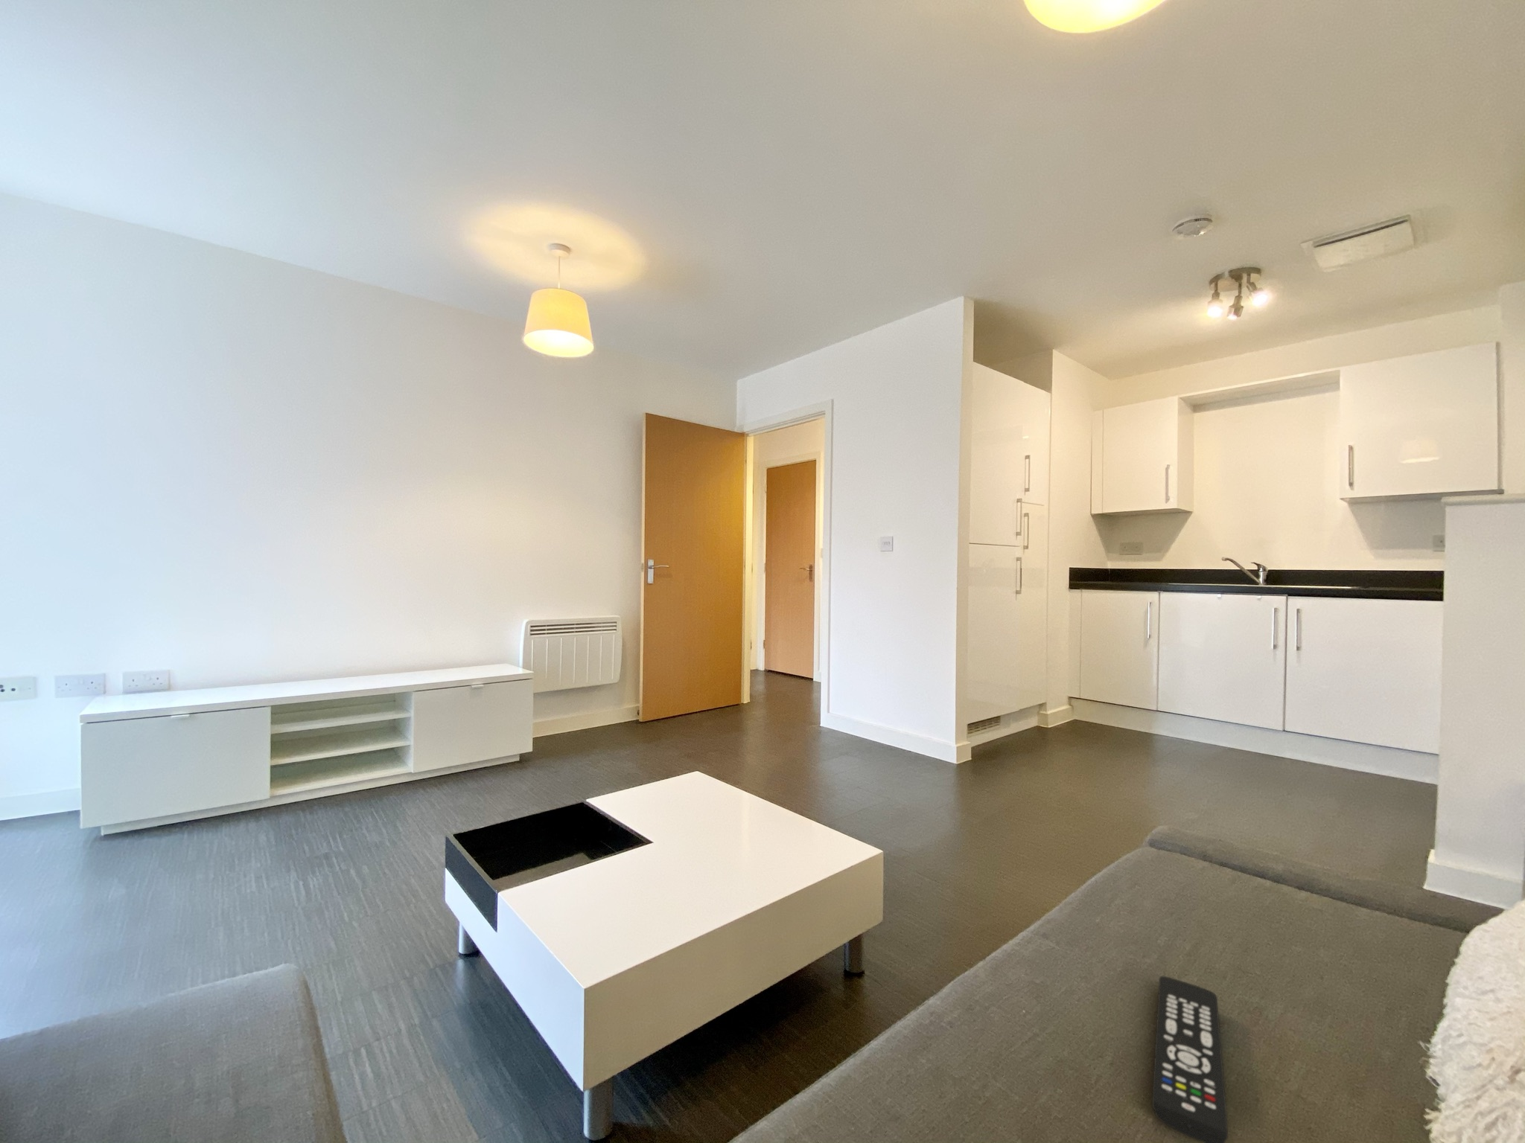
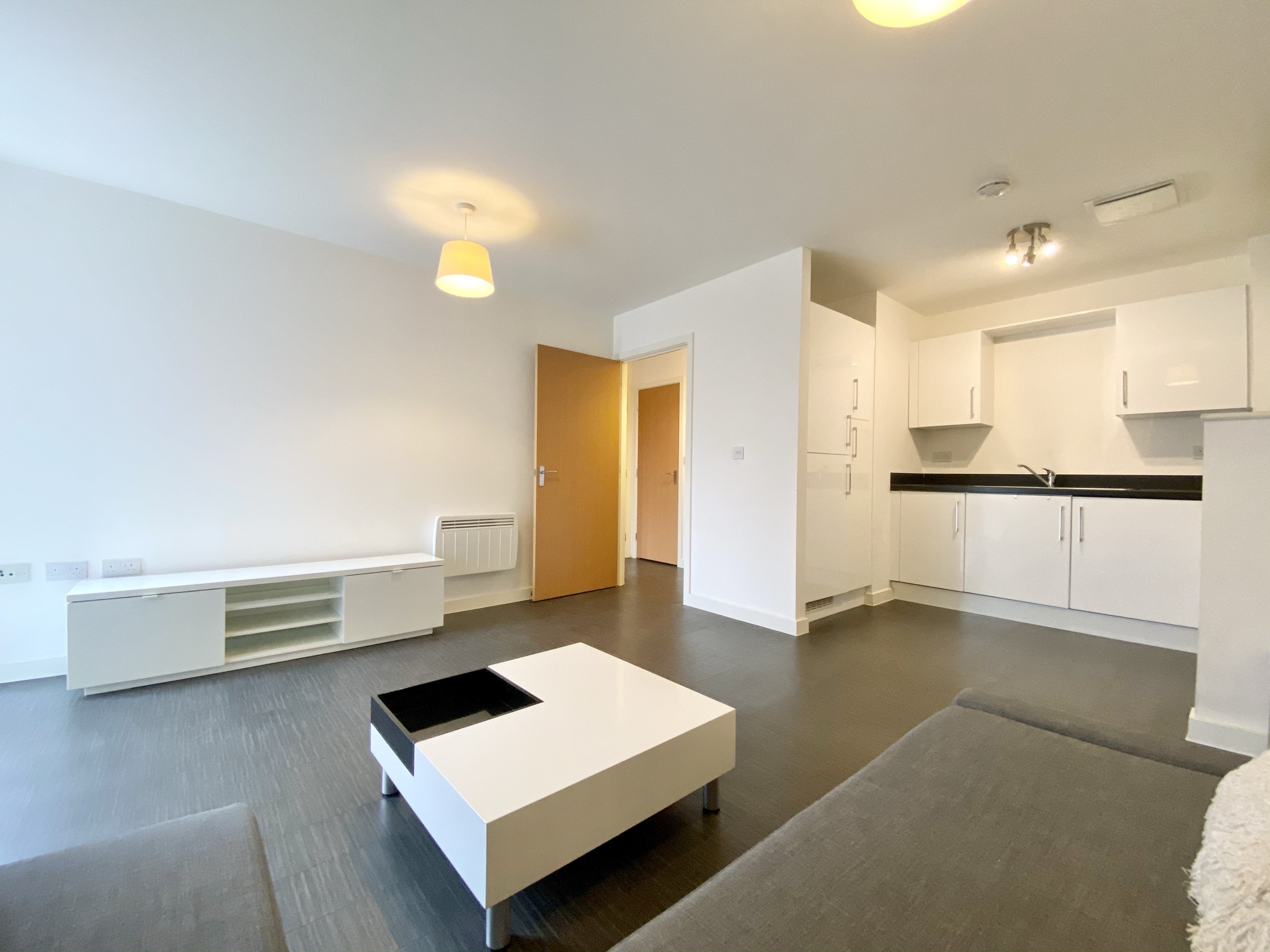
- remote control (1188, 1048)
